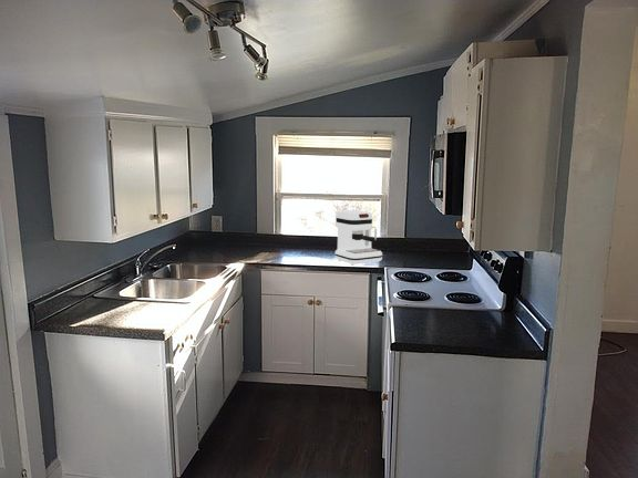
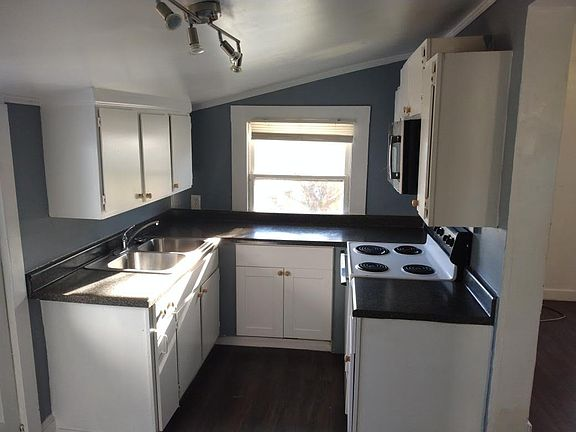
- coffee maker (358, 236)
